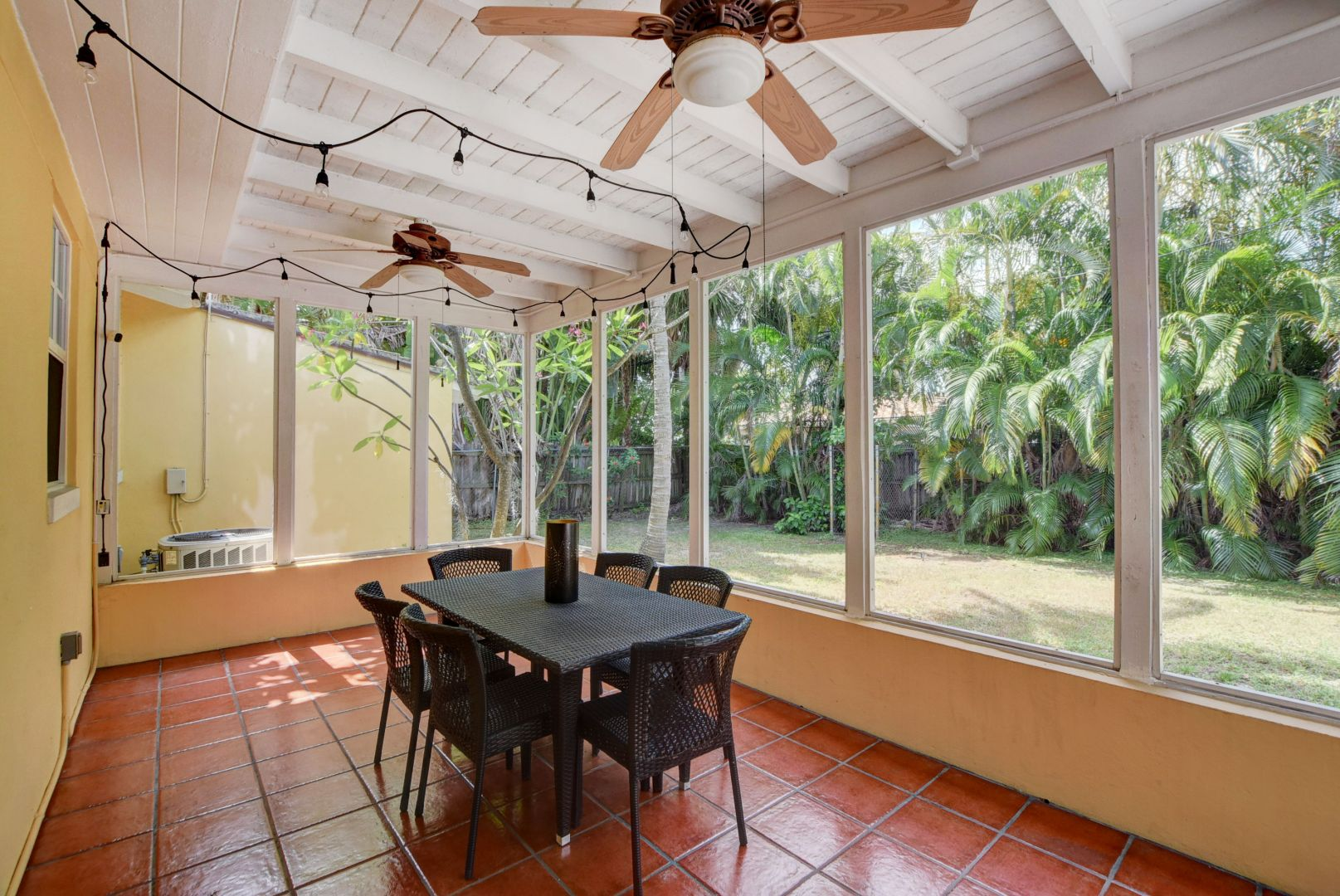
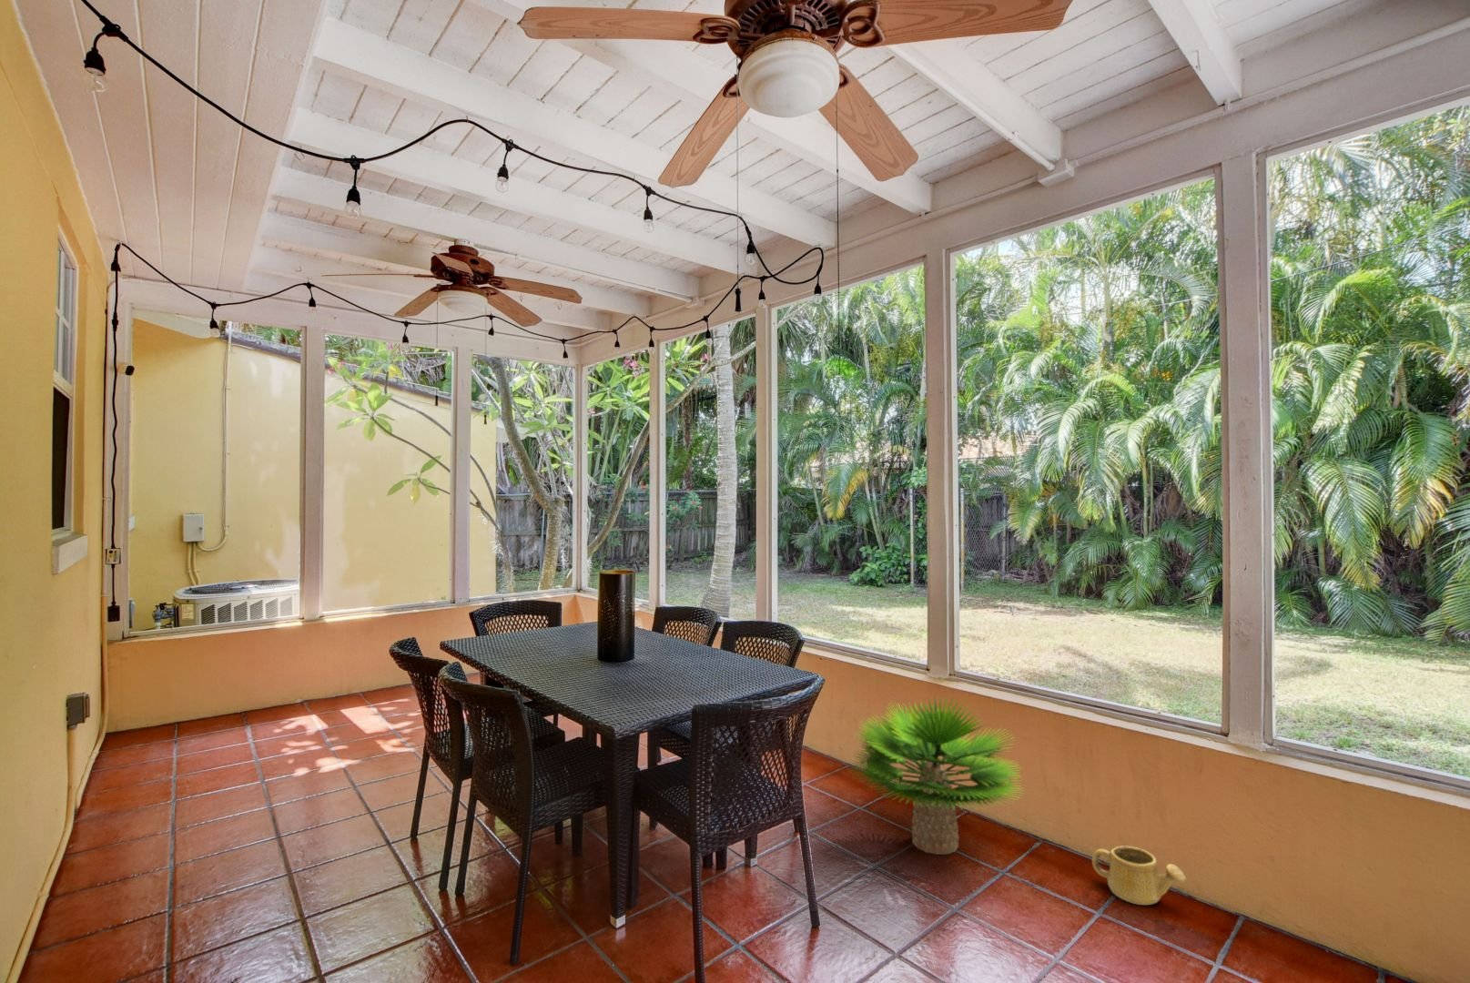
+ watering can (1137, 874)
+ potted plant (932, 768)
